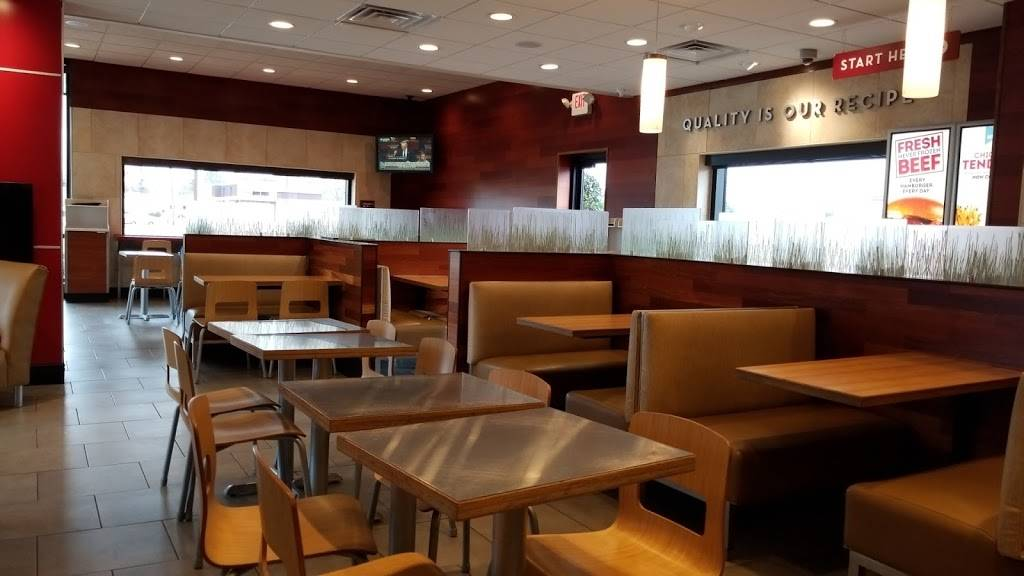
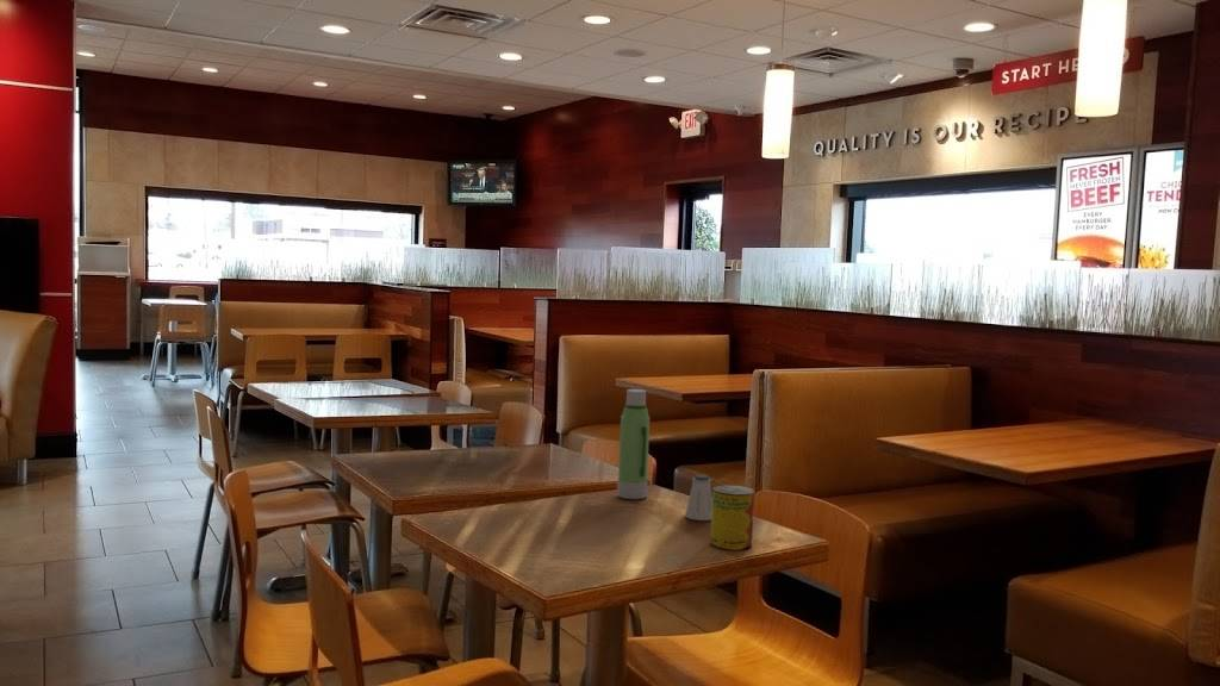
+ beverage can (732, 516)
+ water bottle (634, 443)
+ saltshaker (701, 495)
